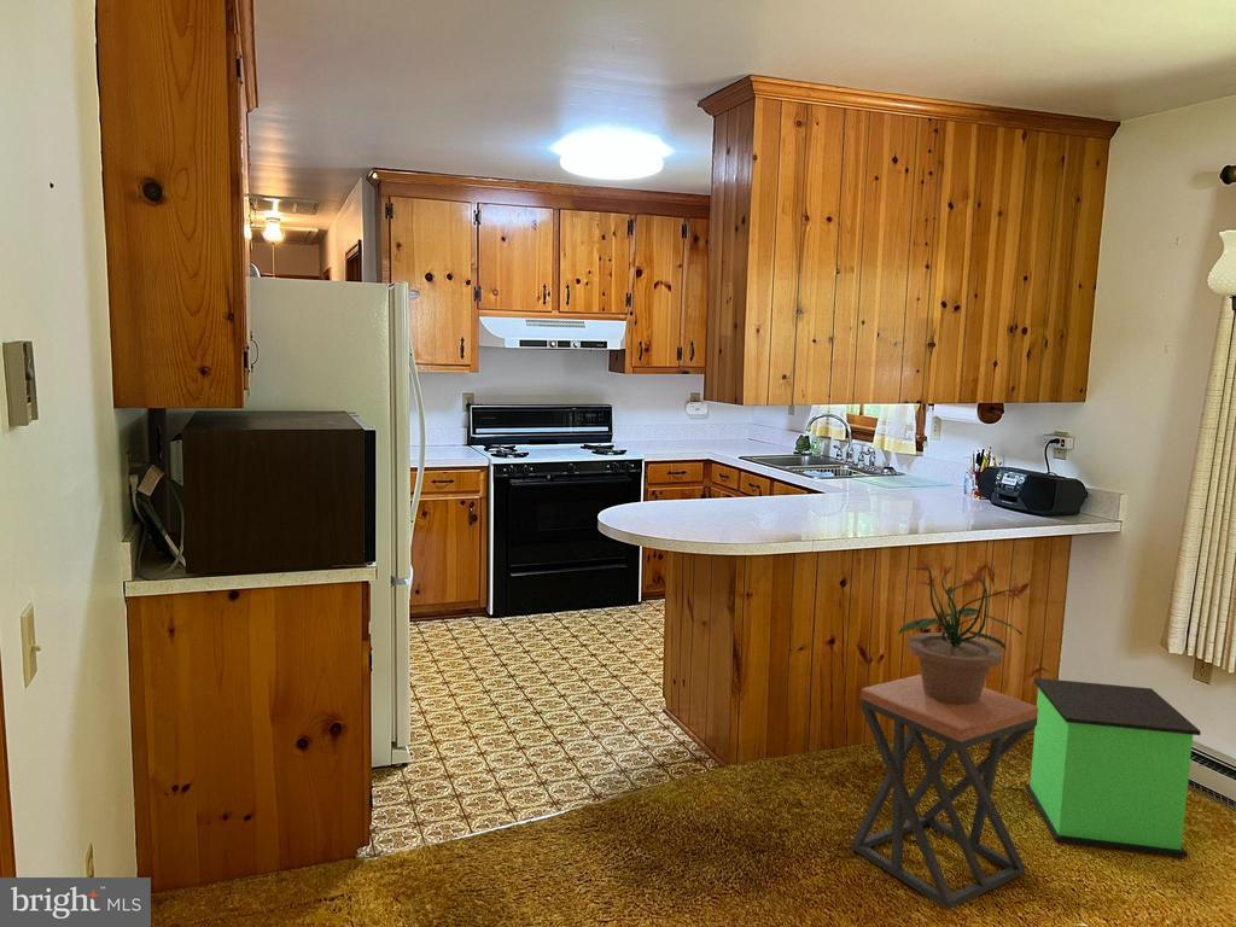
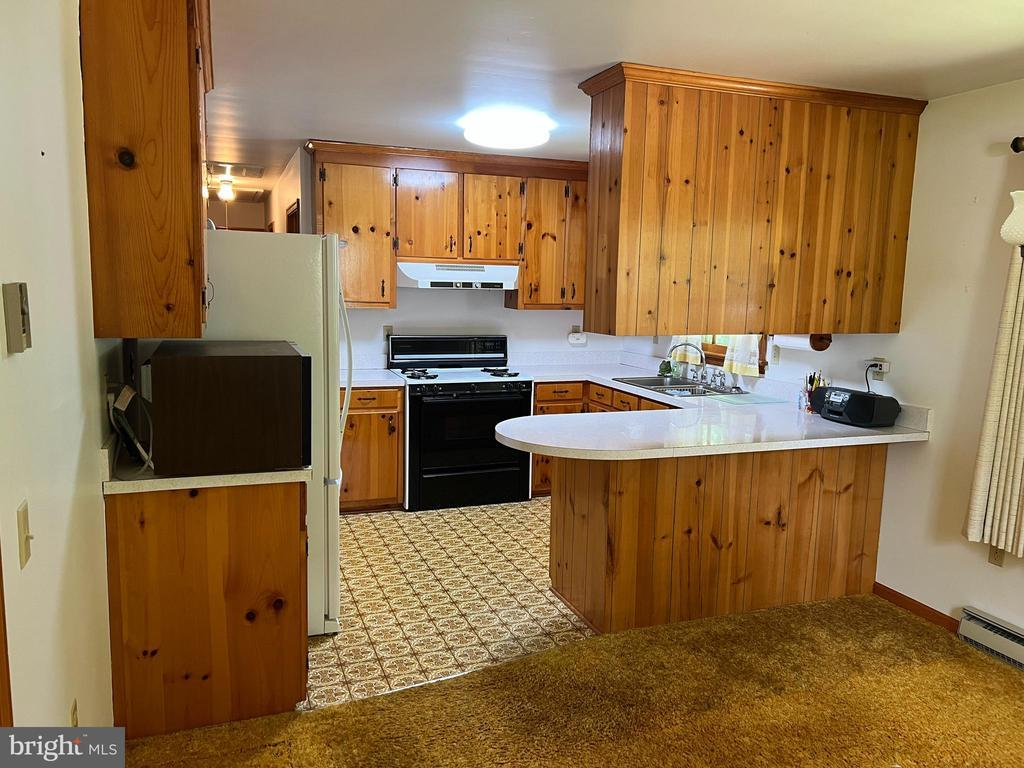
- stool (940, 780)
- stool (1090, 759)
- potted plant (956, 628)
